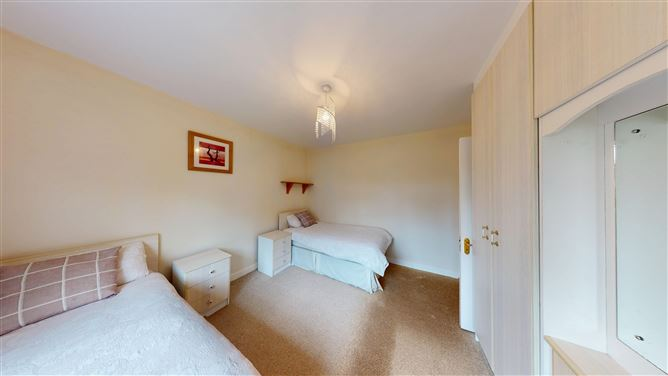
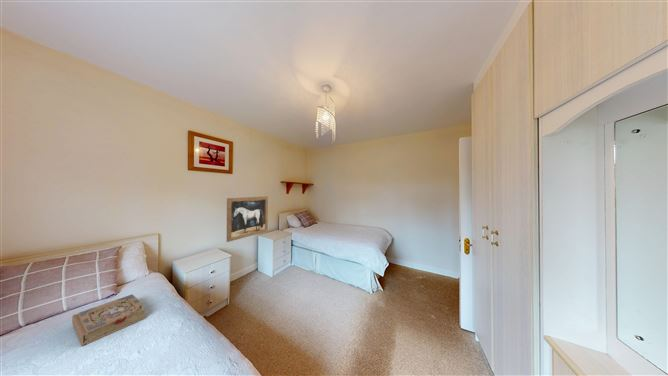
+ book (111, 315)
+ wall art (249, 216)
